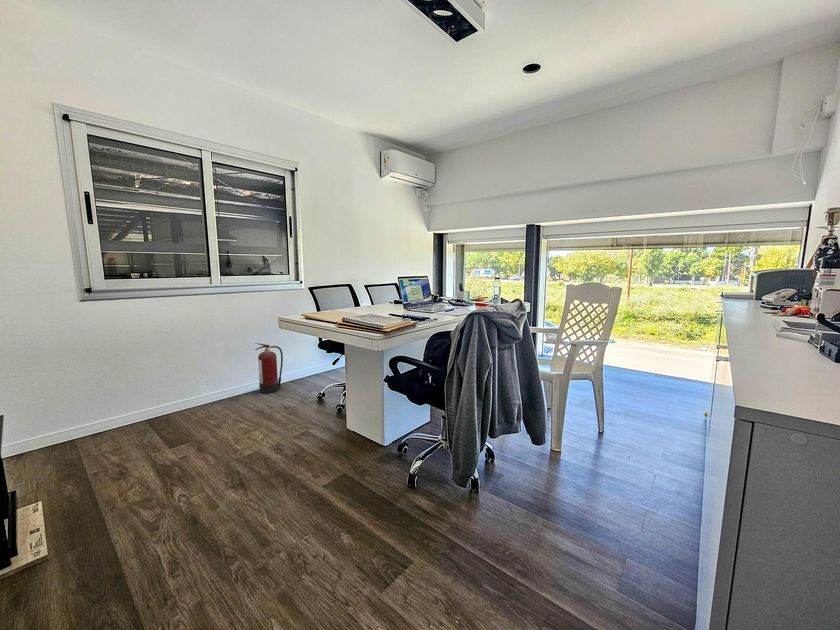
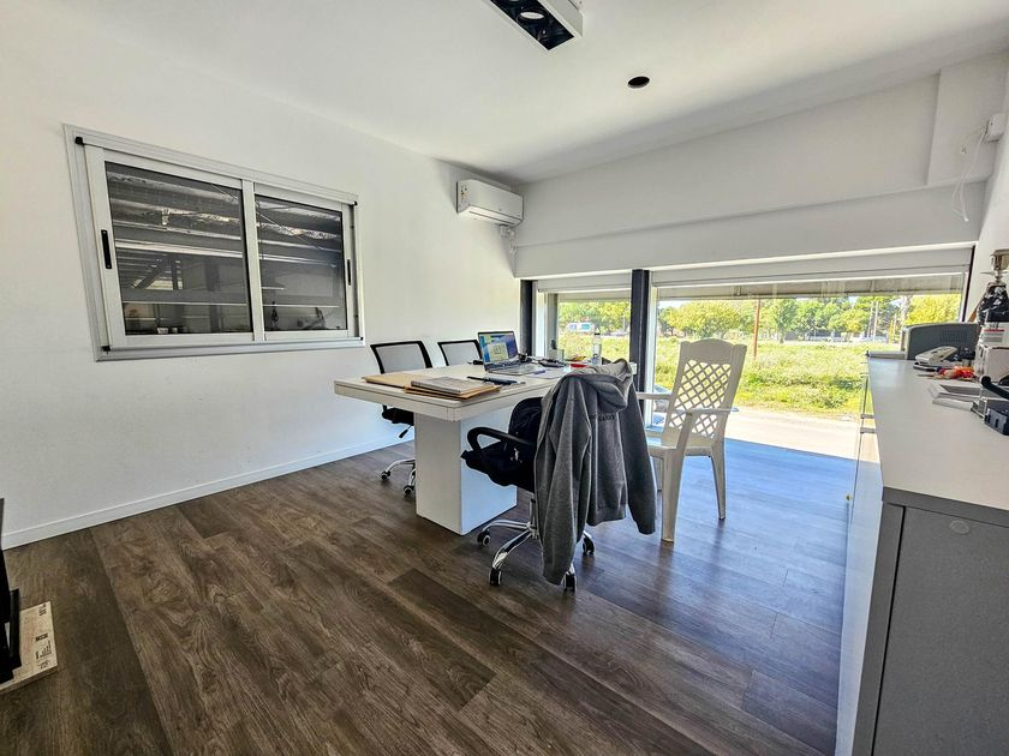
- fire extinguisher (270, 365)
